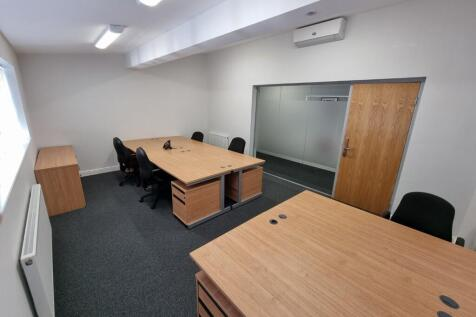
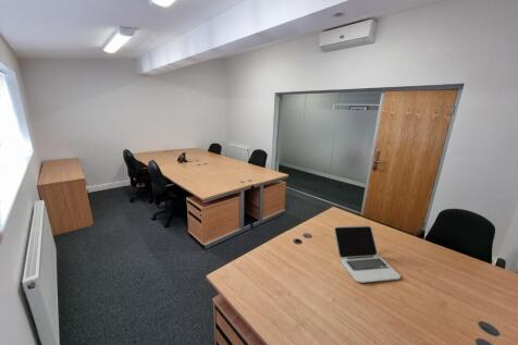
+ laptop (365, 250)
